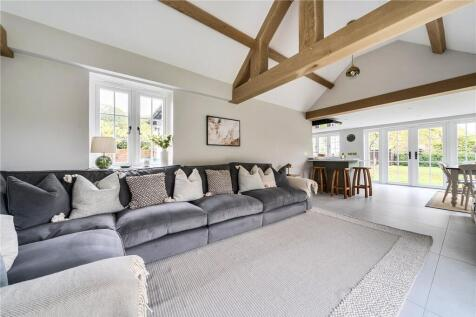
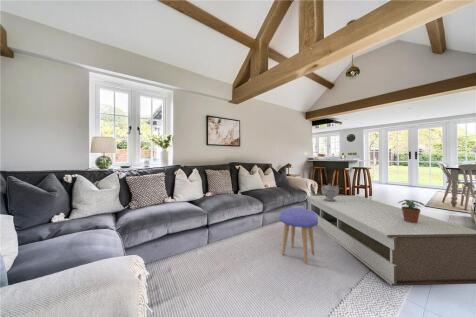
+ potted plant (411, 211)
+ stool (302, 233)
+ ceramic vessel (330, 192)
+ coffee table (367, 225)
